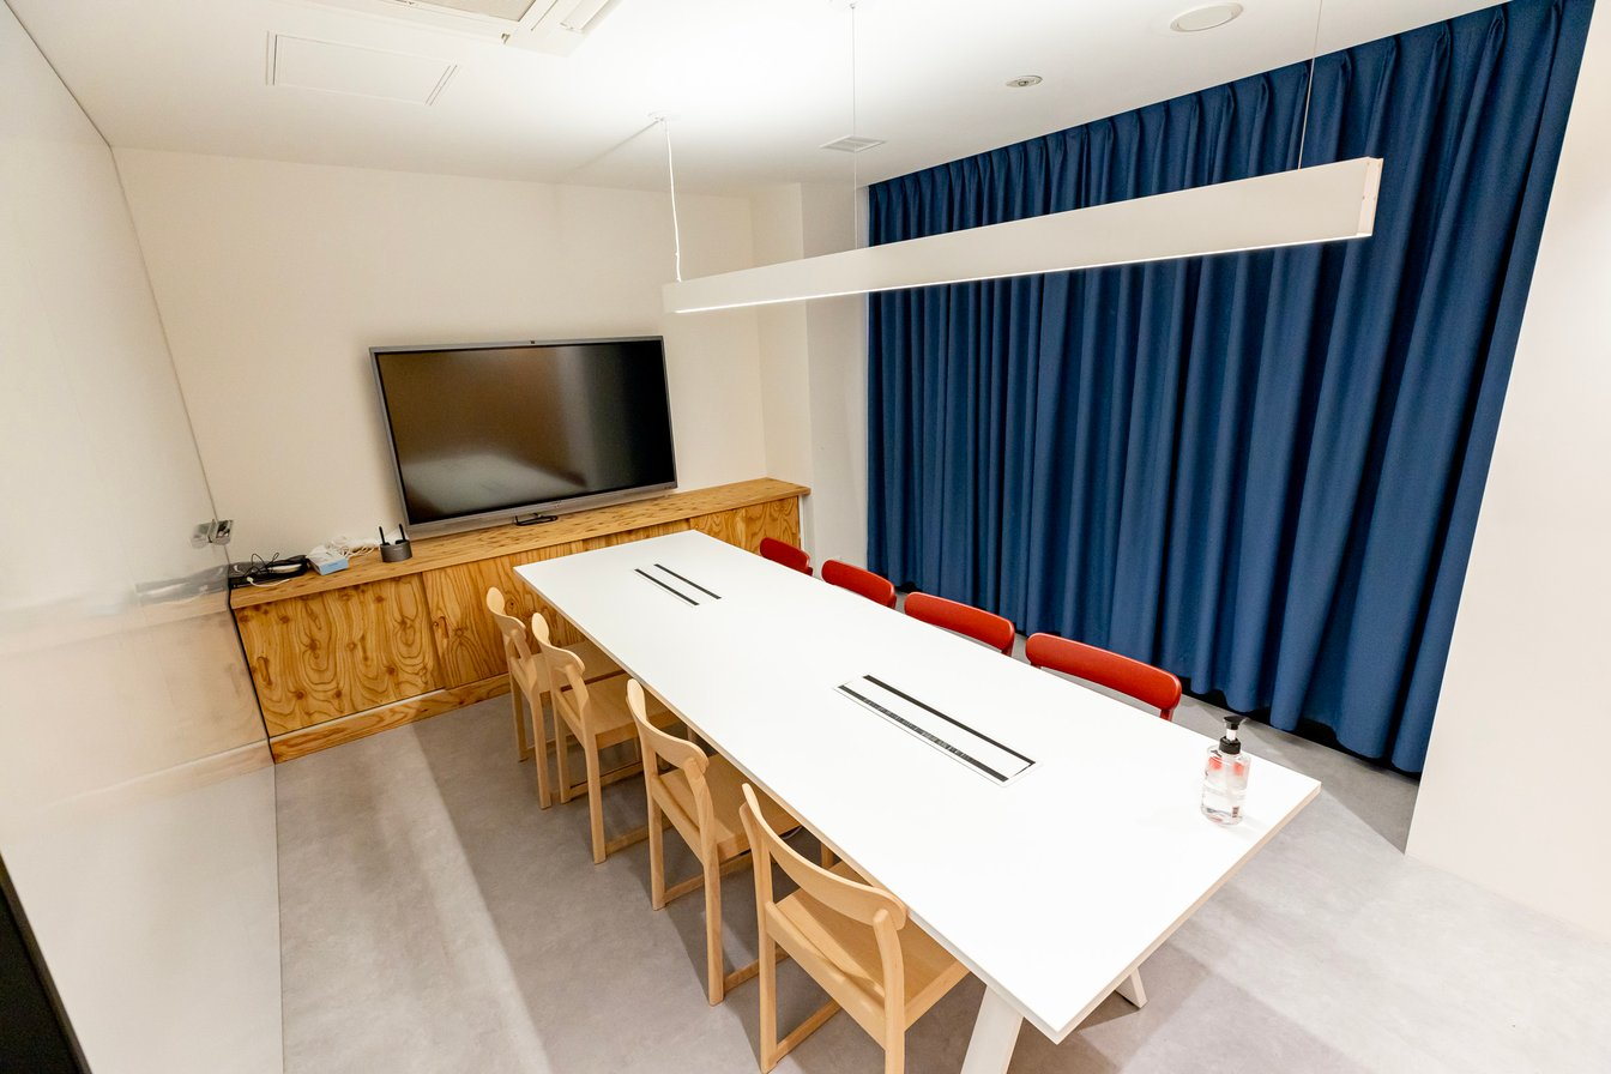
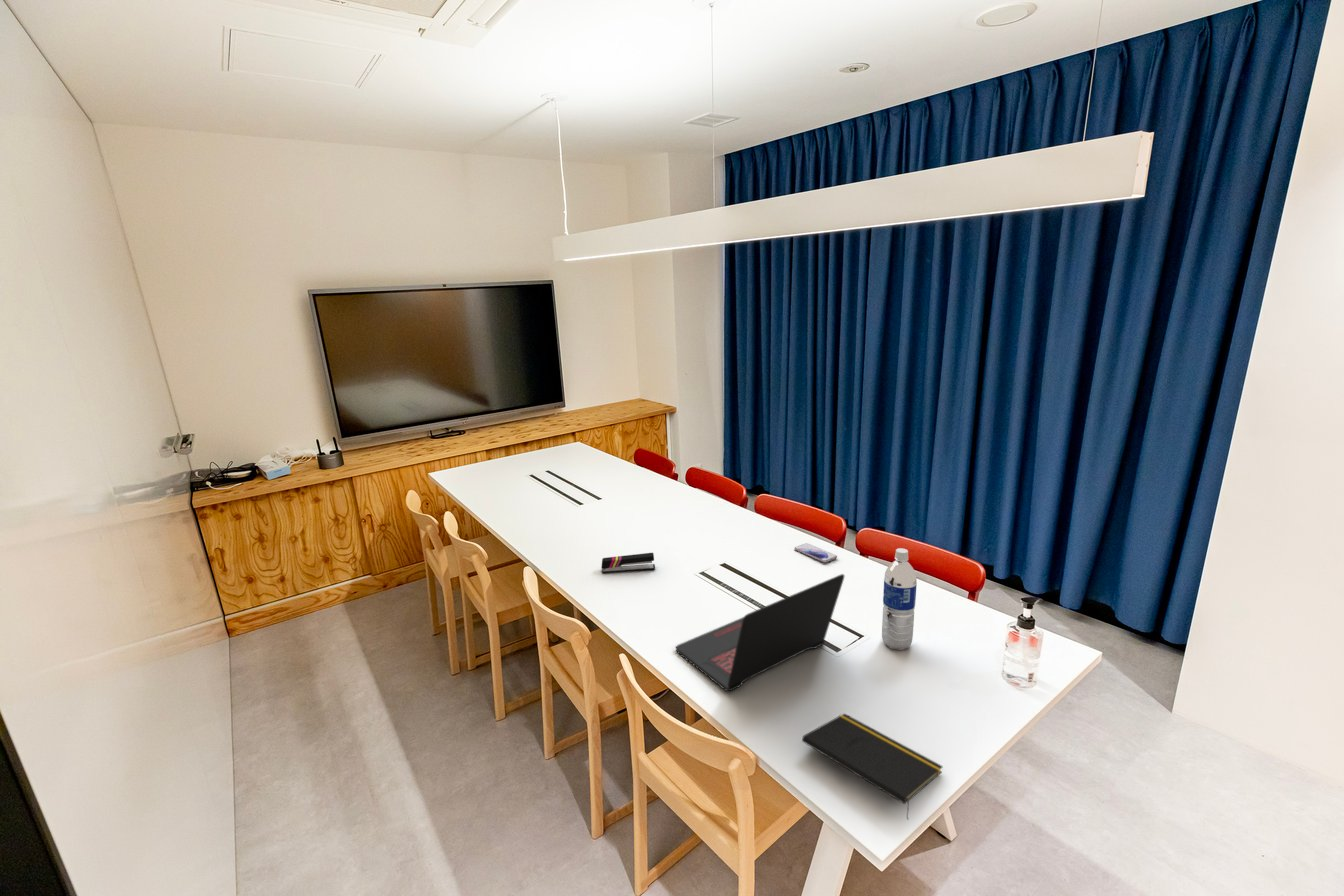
+ smartphone (815, 552)
+ laptop (757, 613)
+ water bottle (899, 598)
+ stapler (628, 562)
+ notepad (871, 753)
